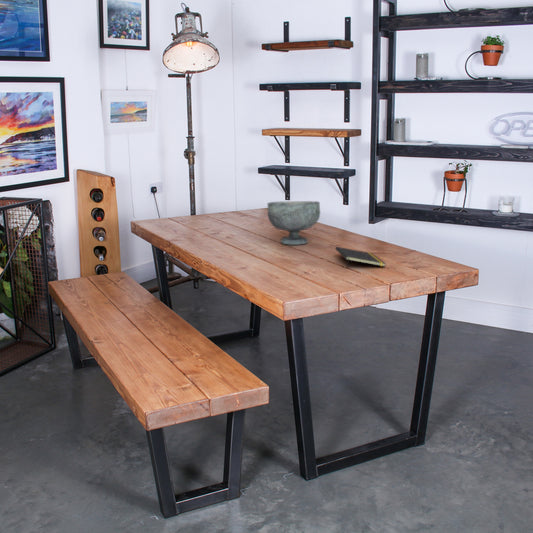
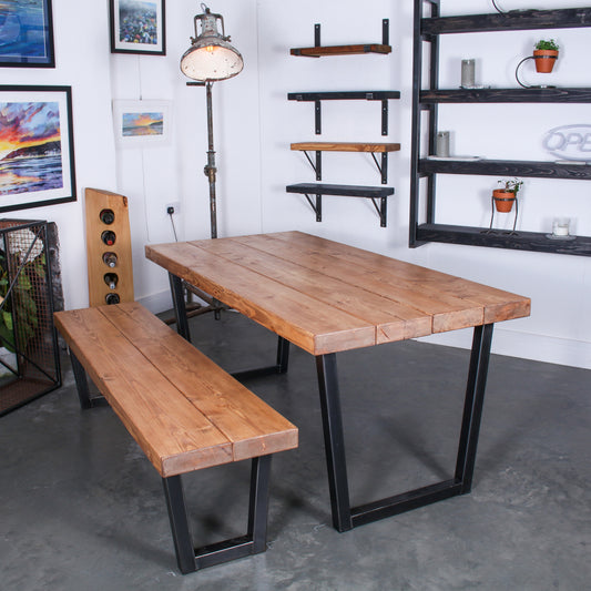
- decorative bowl (293, 222)
- notepad (359, 256)
